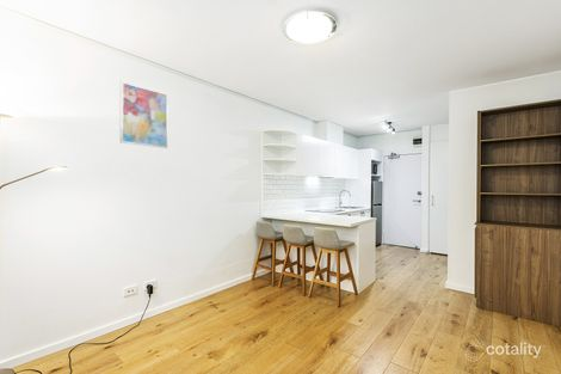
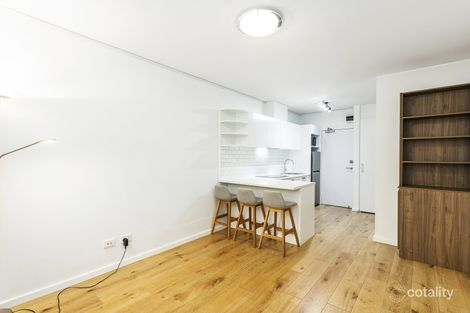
- wall art (144, 116)
